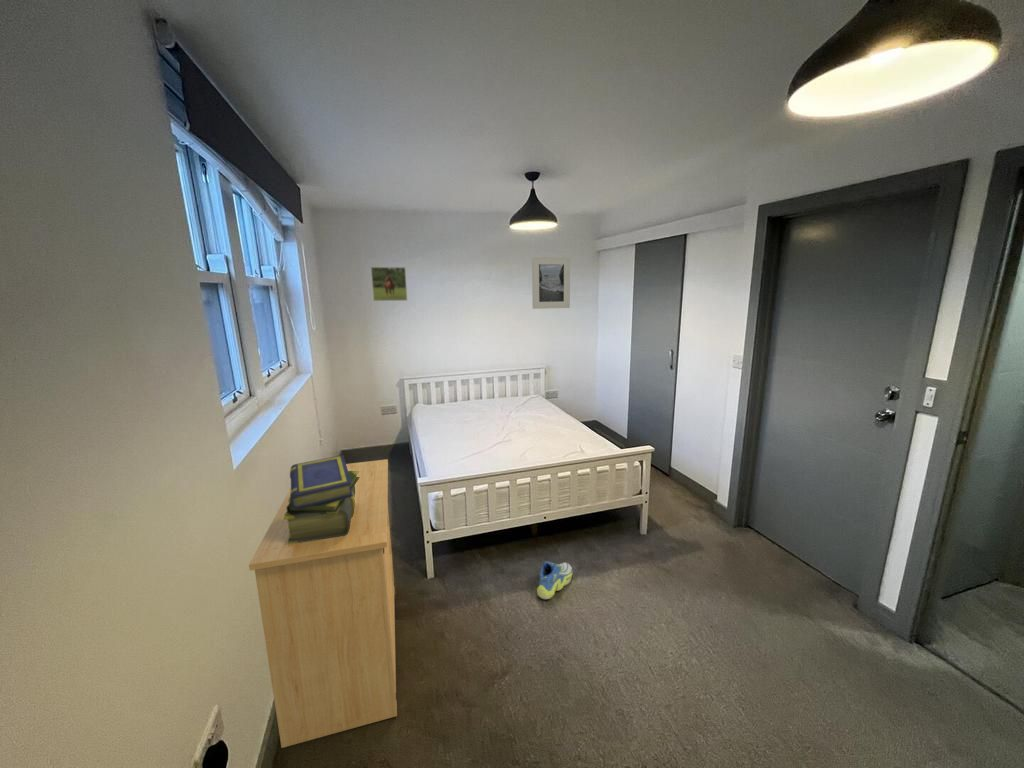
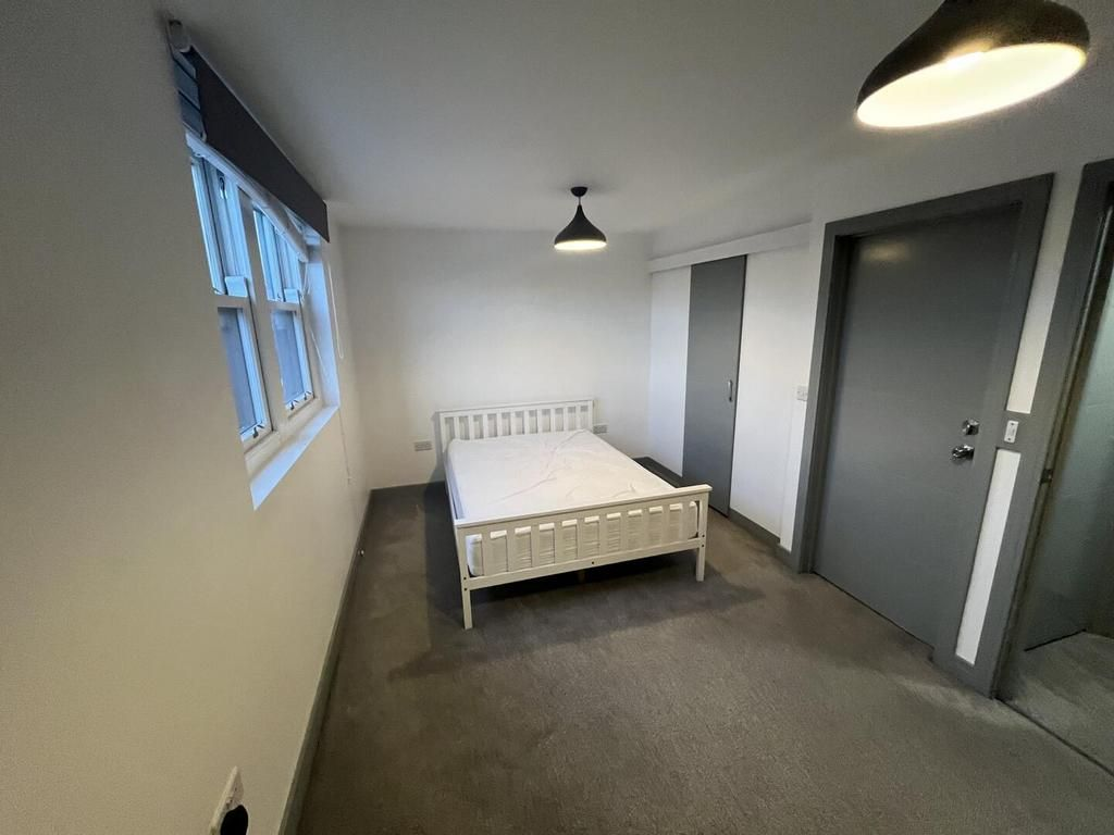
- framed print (389, 284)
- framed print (551, 283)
- sneaker (556, 572)
- dresser (344, 577)
- stack of books (323, 495)
